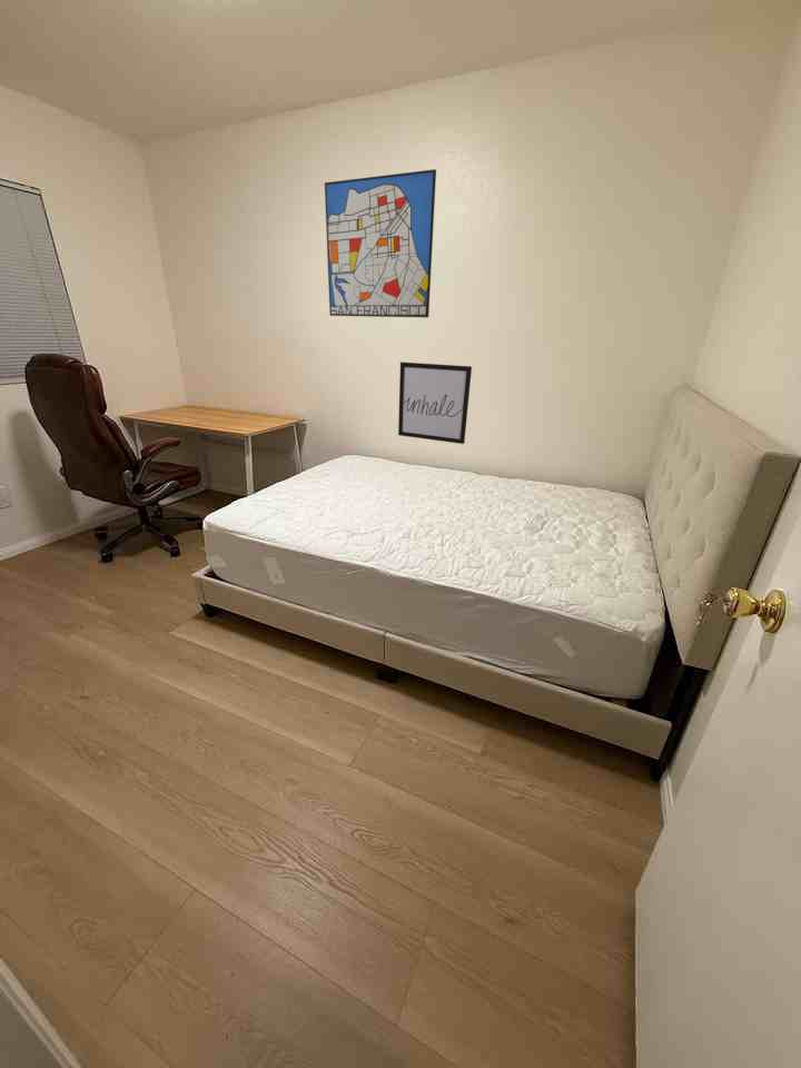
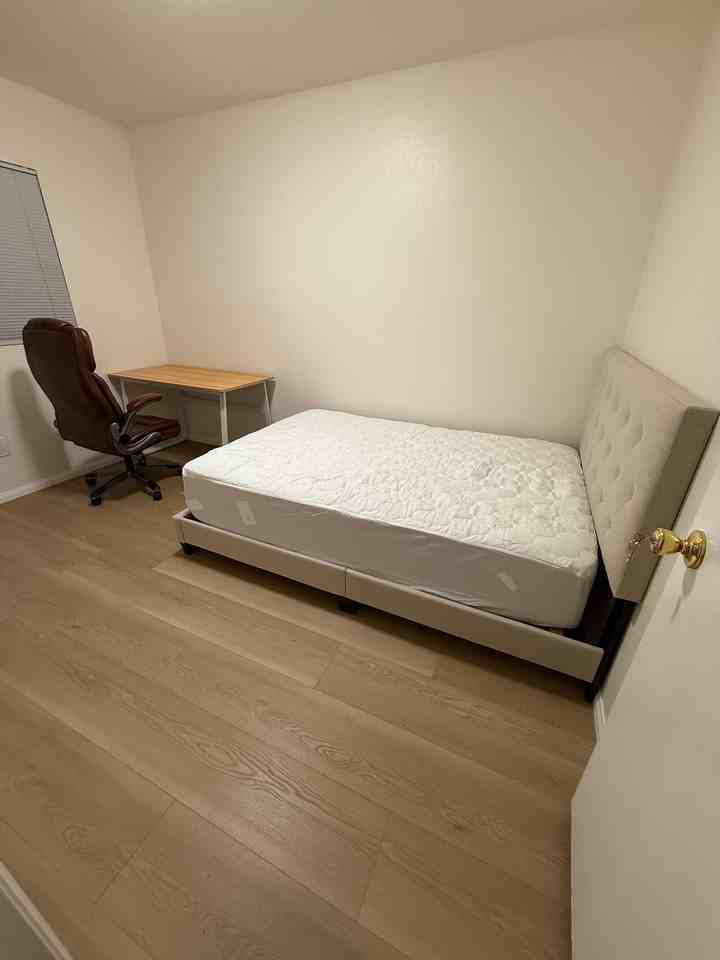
- wall art (377, 250)
- wall art (432, 403)
